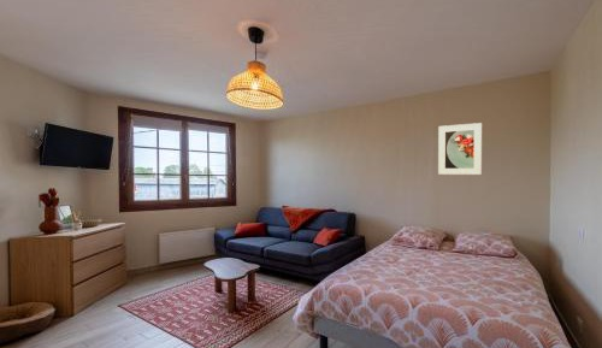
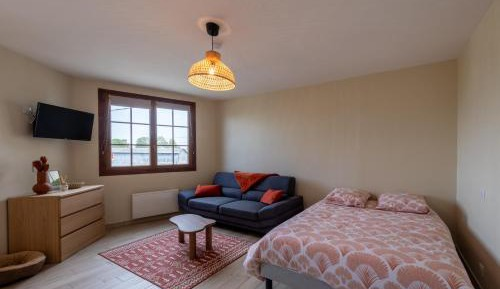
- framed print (459, 149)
